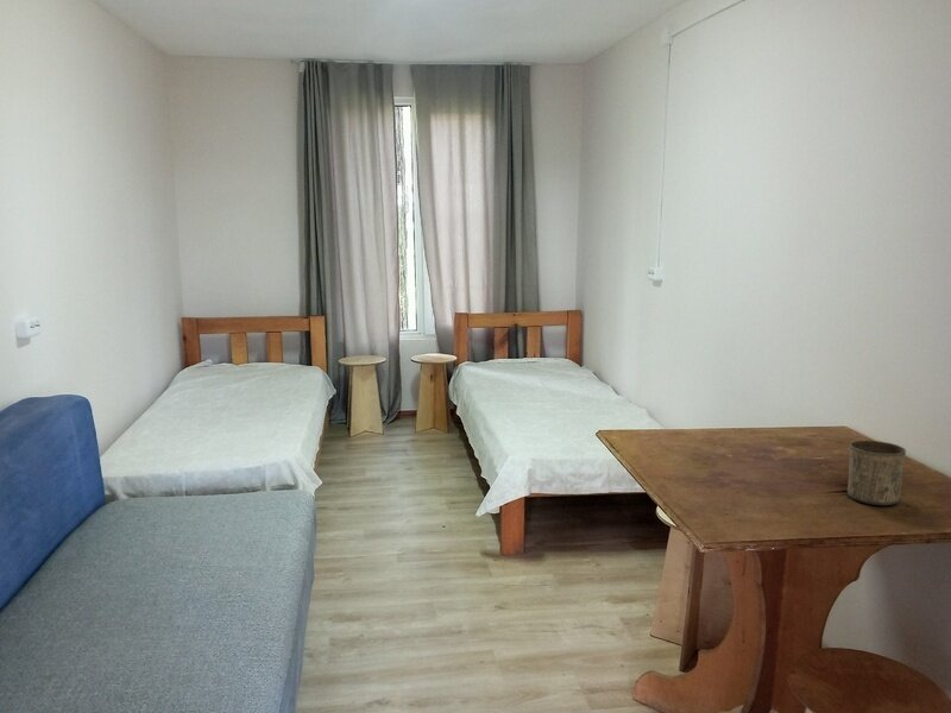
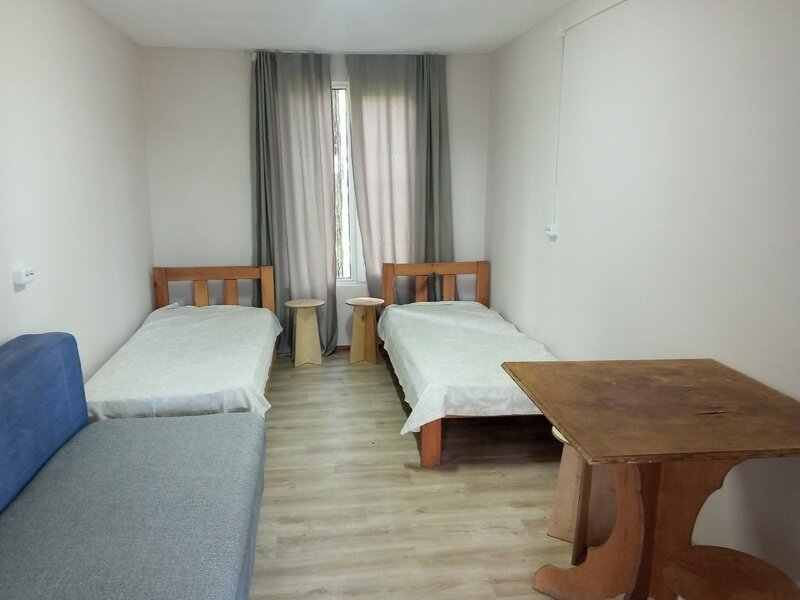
- cup (875, 472)
